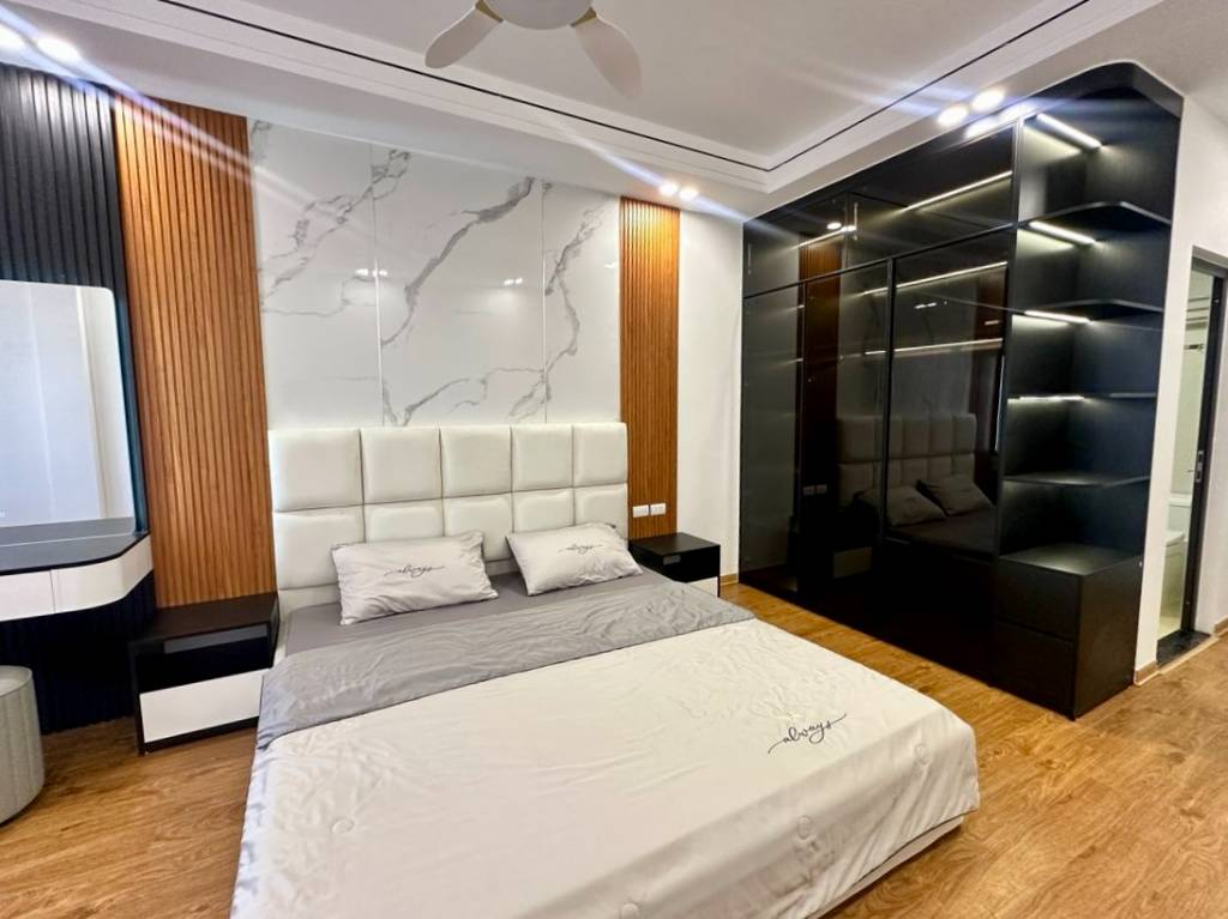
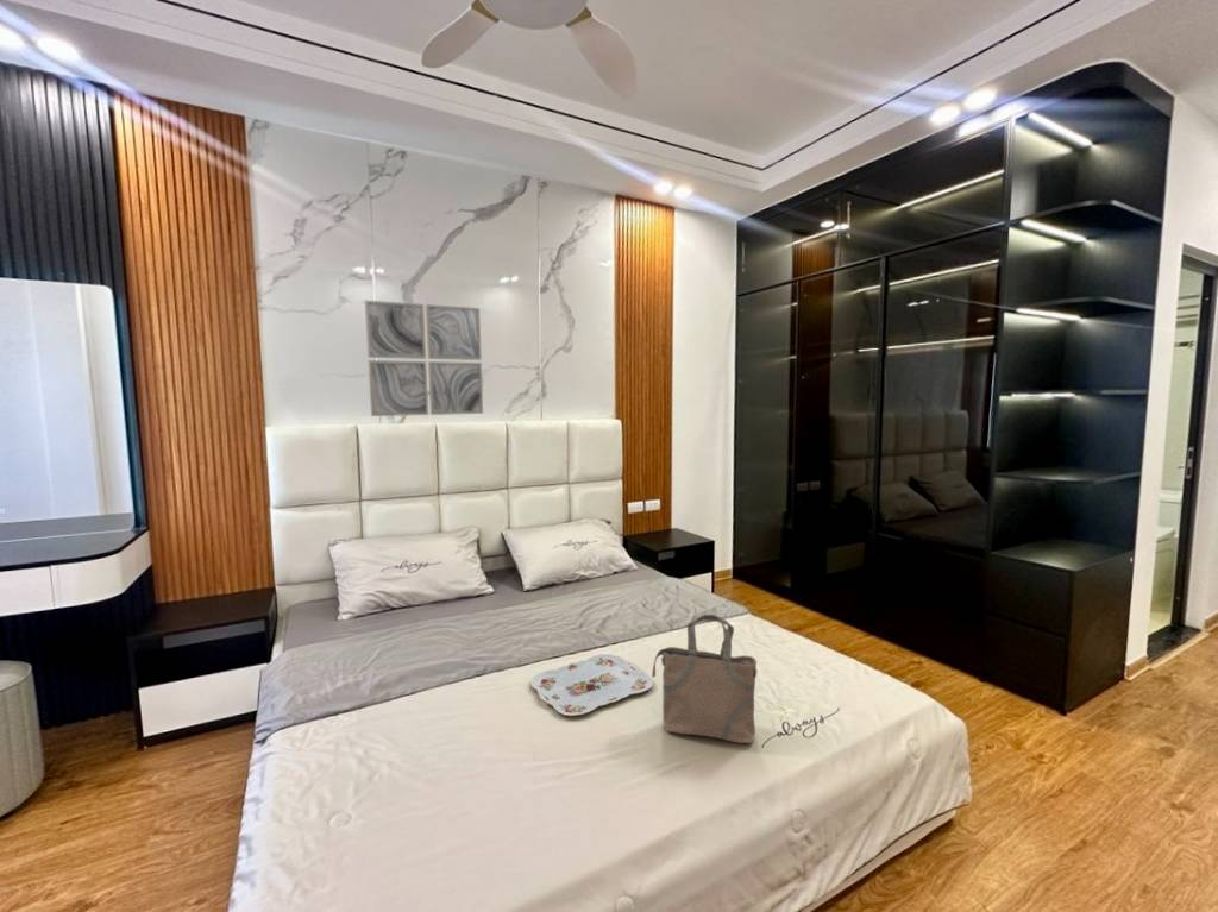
+ serving tray (591, 683)
+ tote bag (703, 673)
+ wall art (428, 361)
